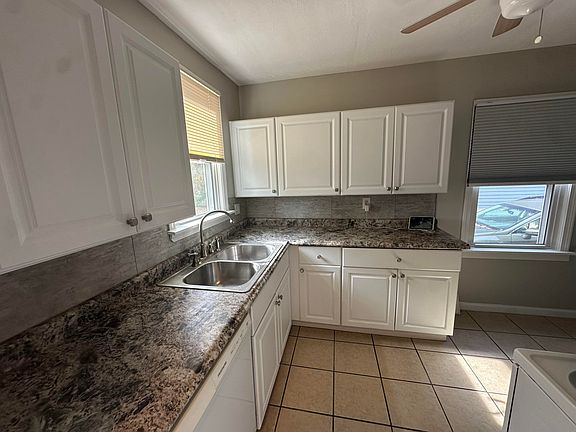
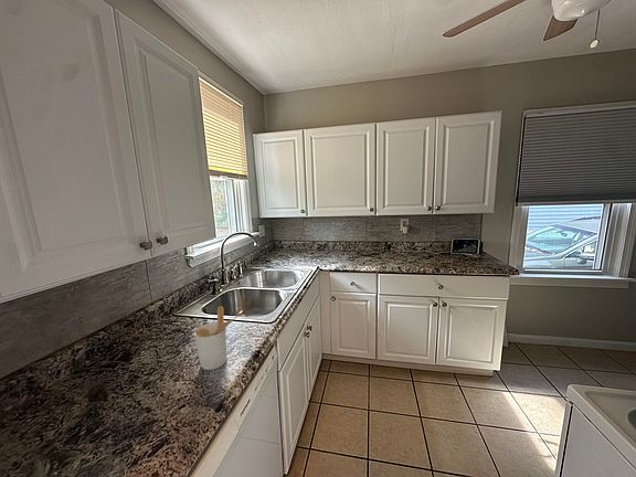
+ utensil holder (218, 339)
